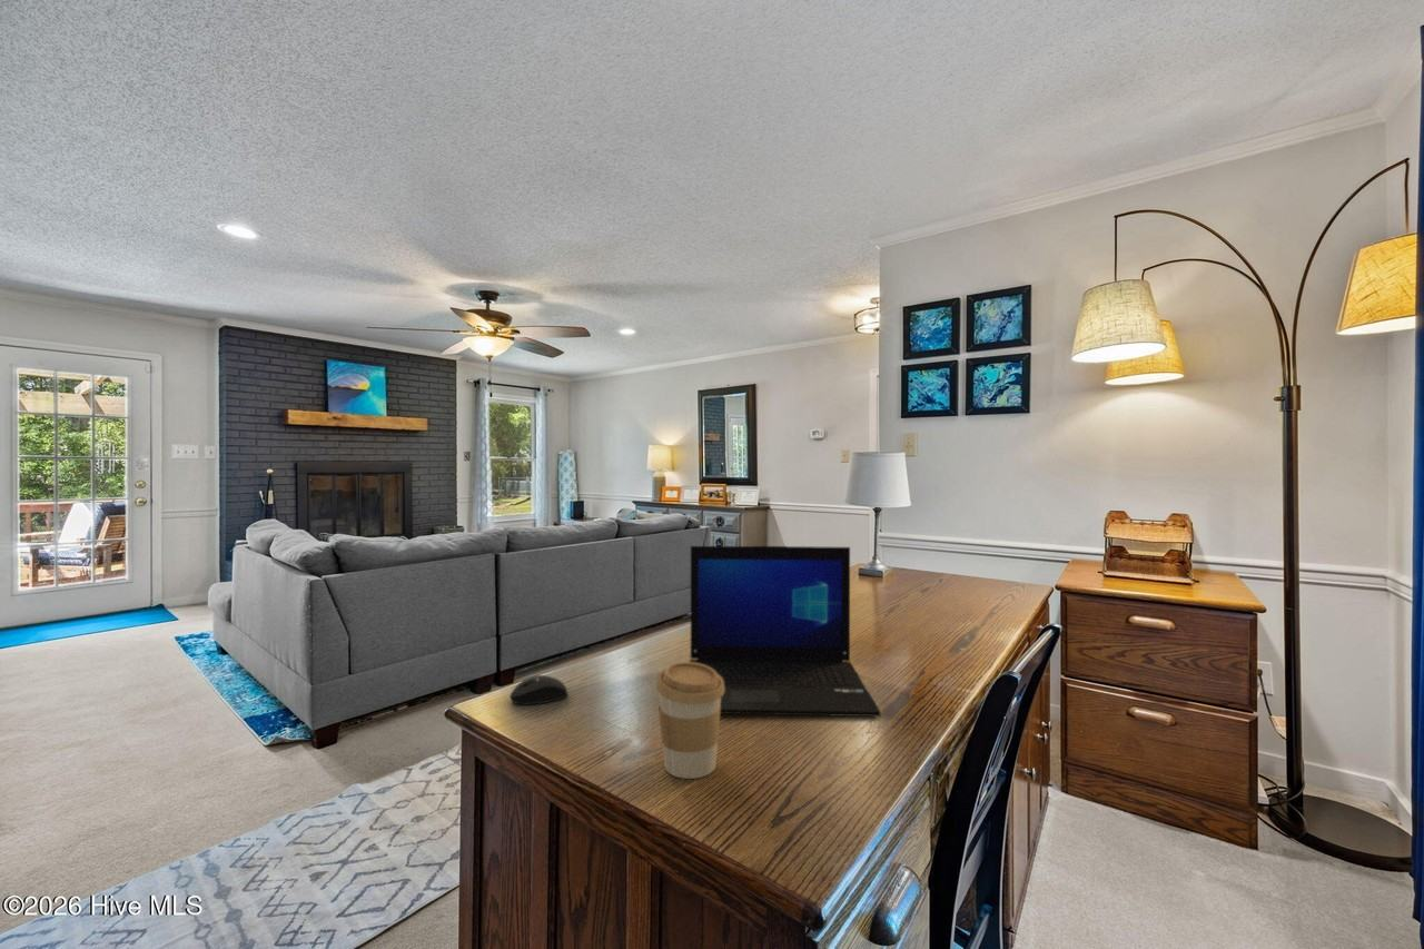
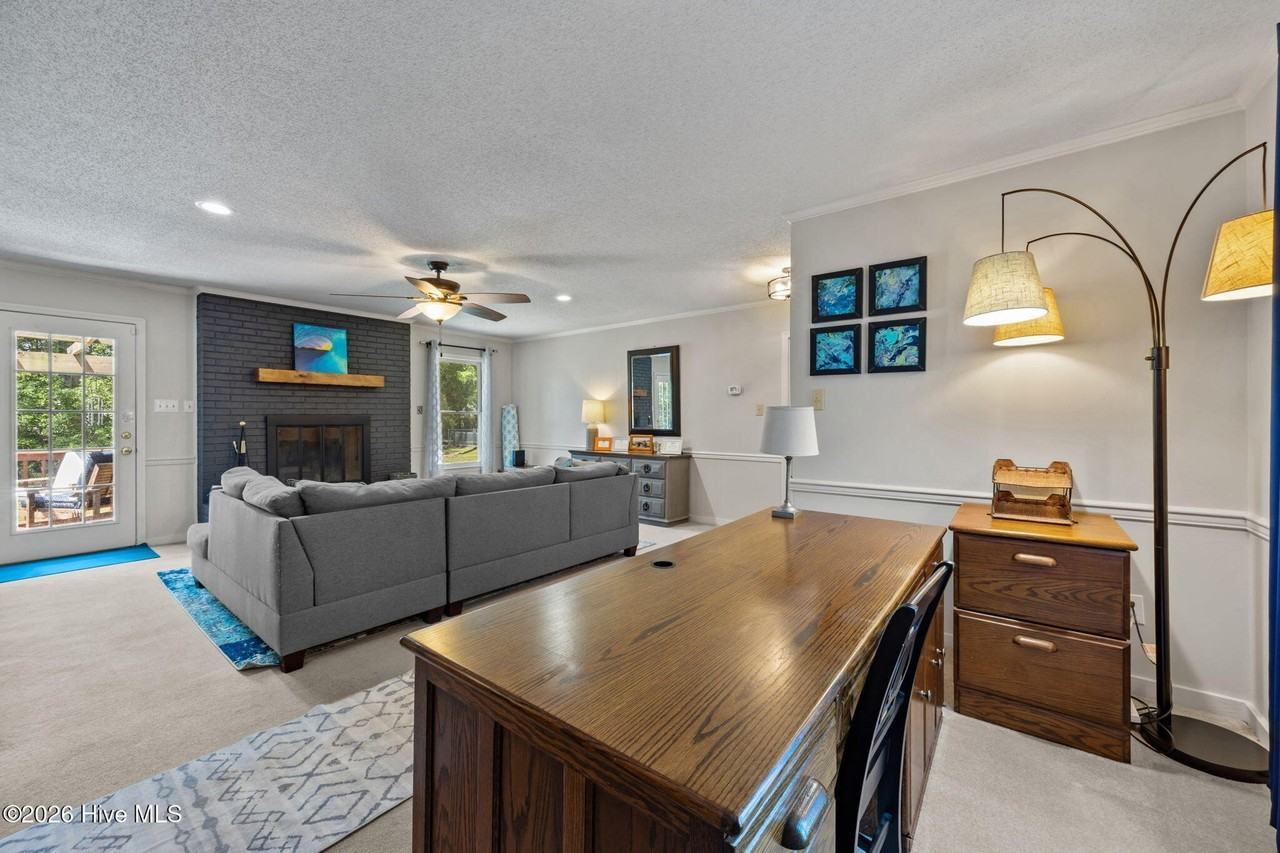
- laptop (773, 621)
- mouse (540, 688)
- coffee cup (690, 716)
